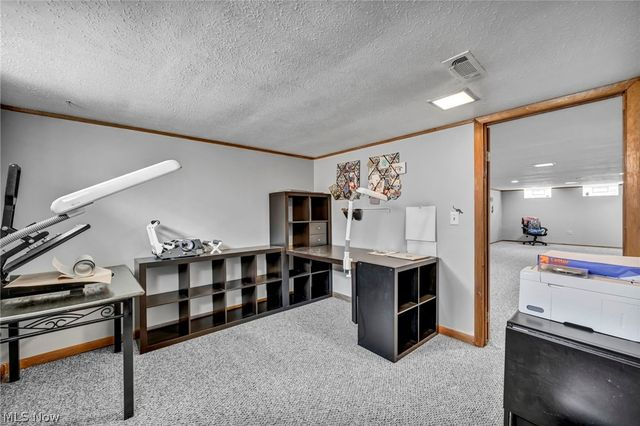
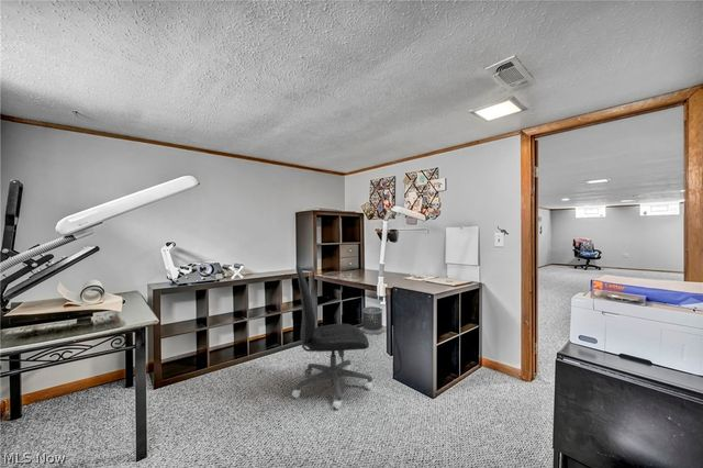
+ office chair (331, 326)
+ wastebasket (372, 320)
